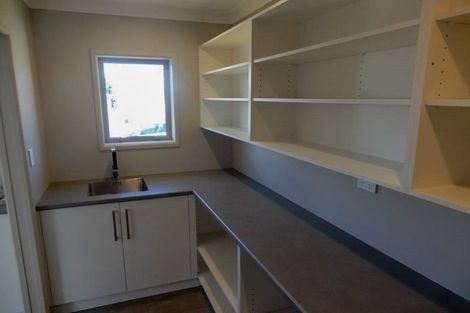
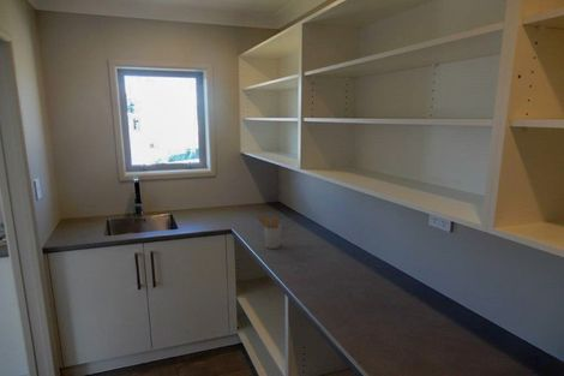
+ utensil holder (269, 229)
